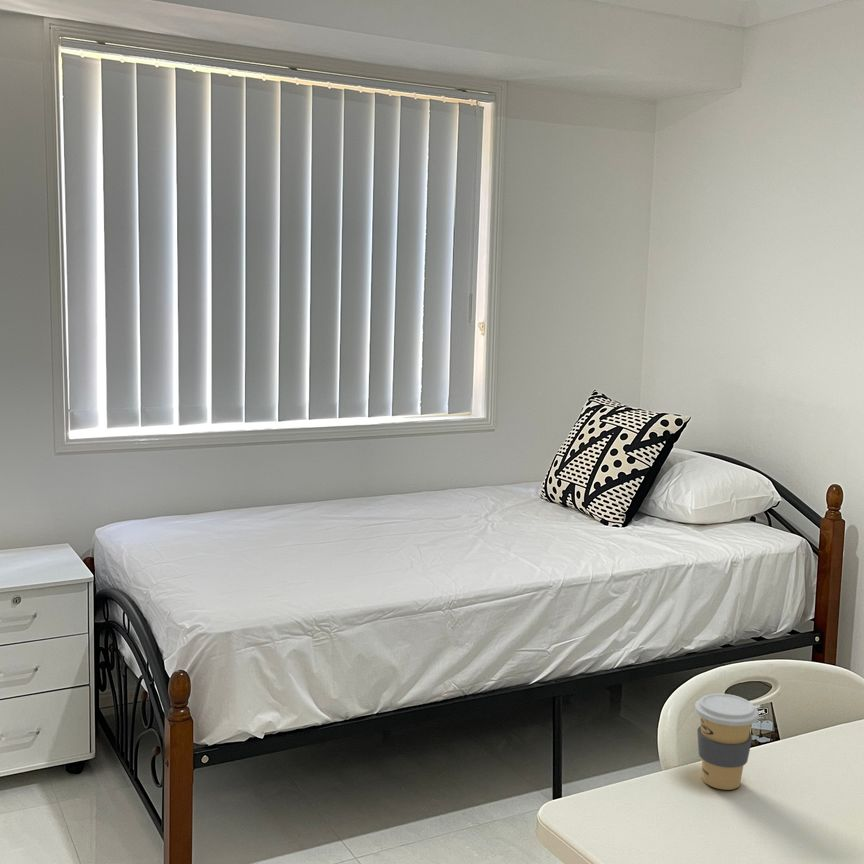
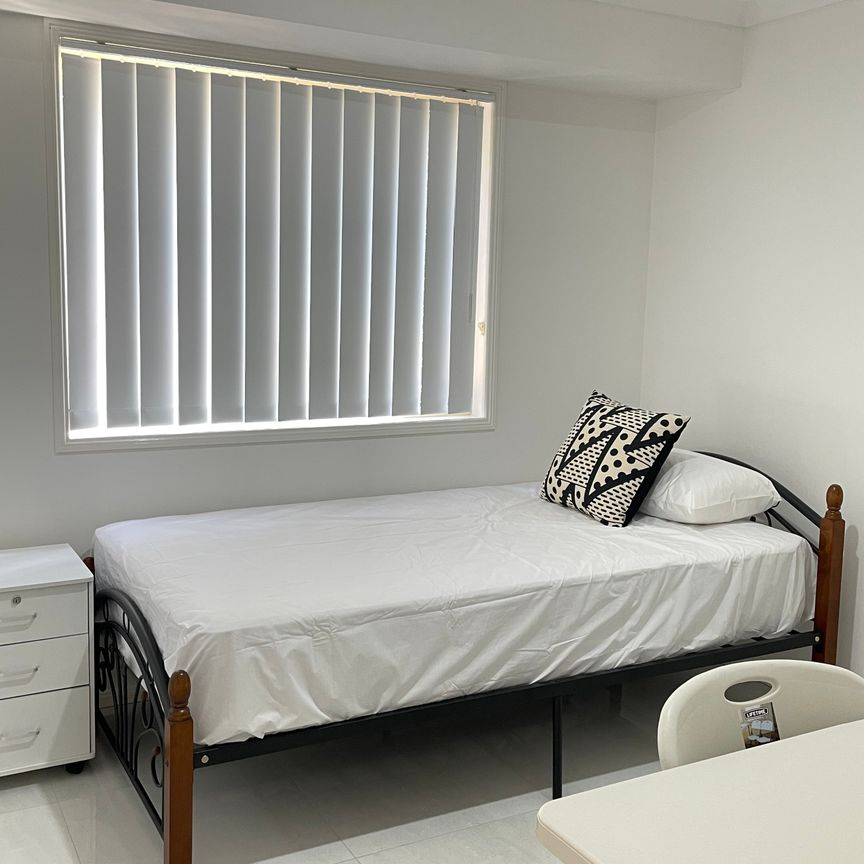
- coffee cup (724, 742)
